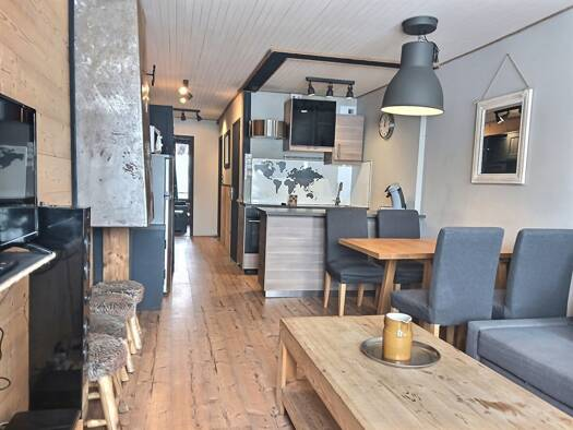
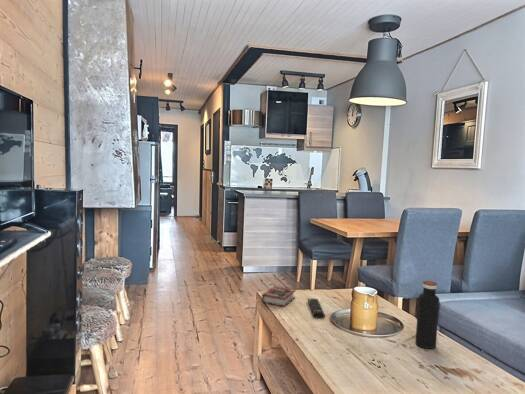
+ remote control (315, 307)
+ water bottle (427, 313)
+ book (278, 295)
